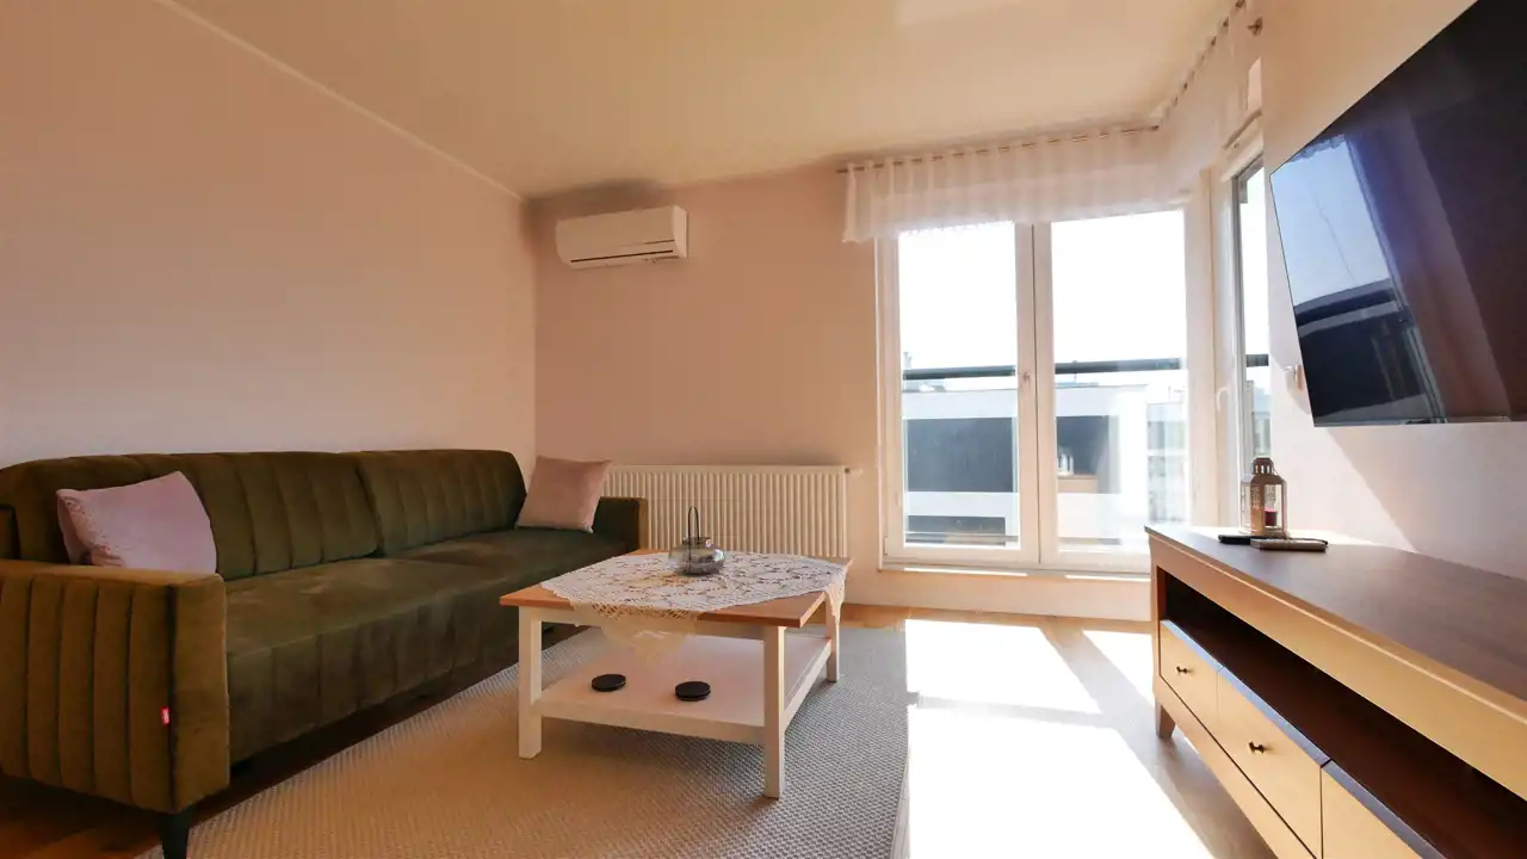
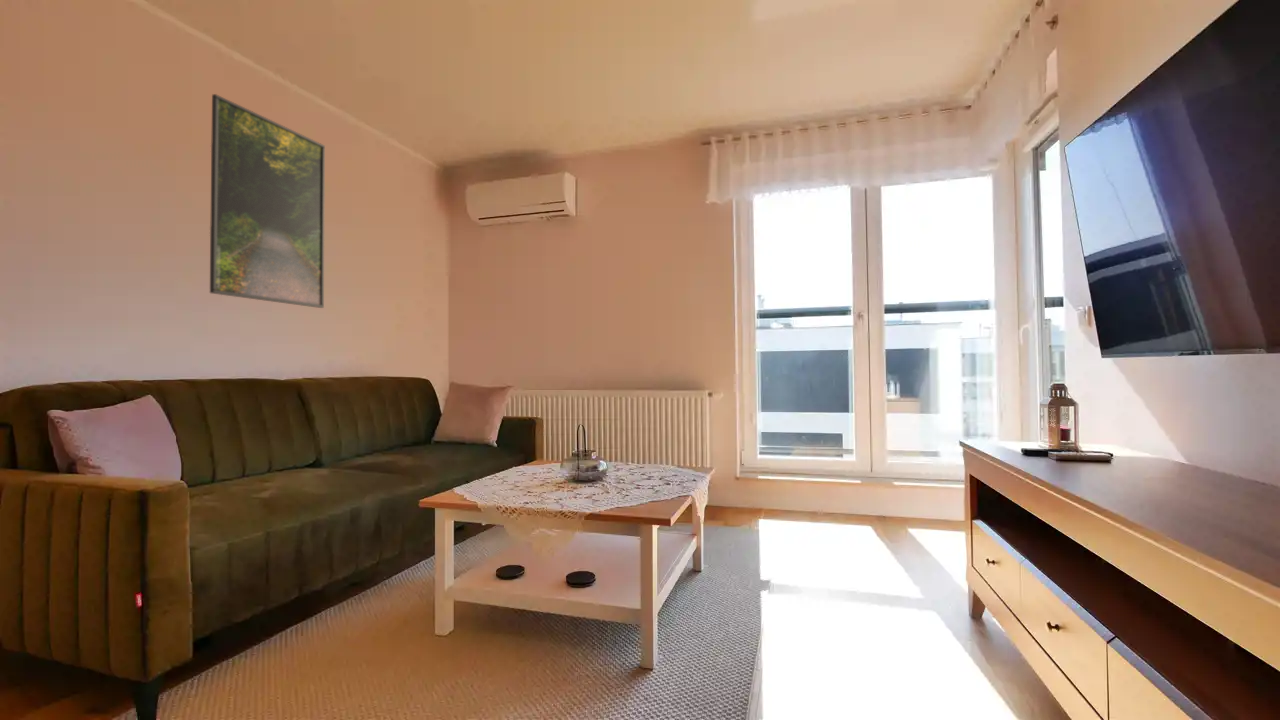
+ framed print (273, 211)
